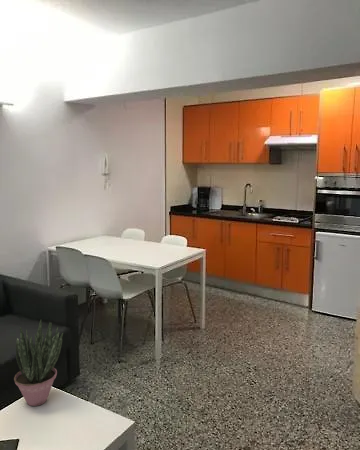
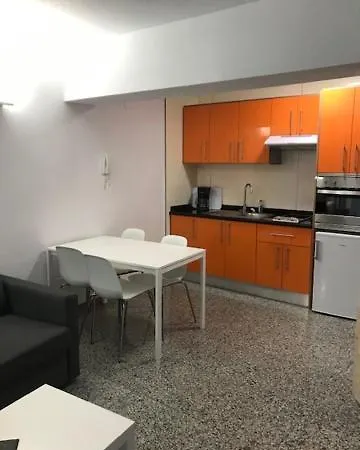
- potted plant (39, 360)
